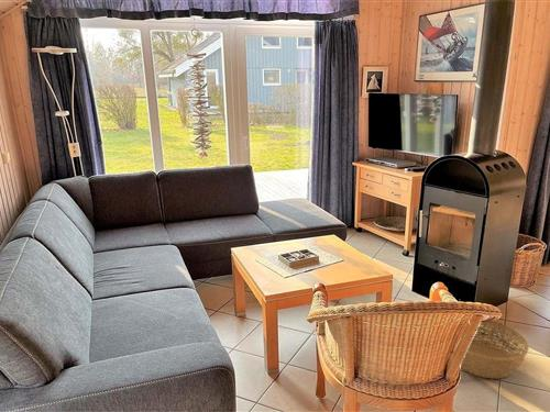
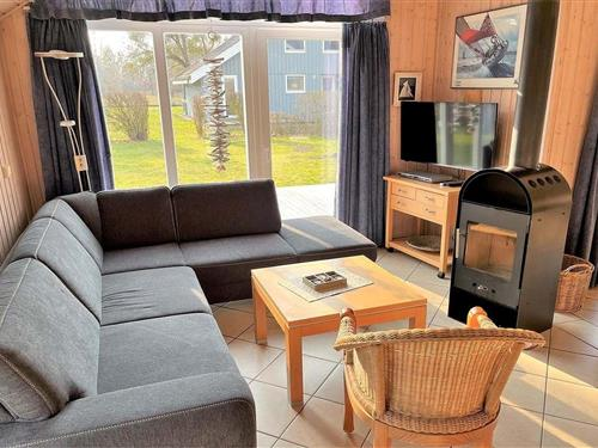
- basket (482, 347)
